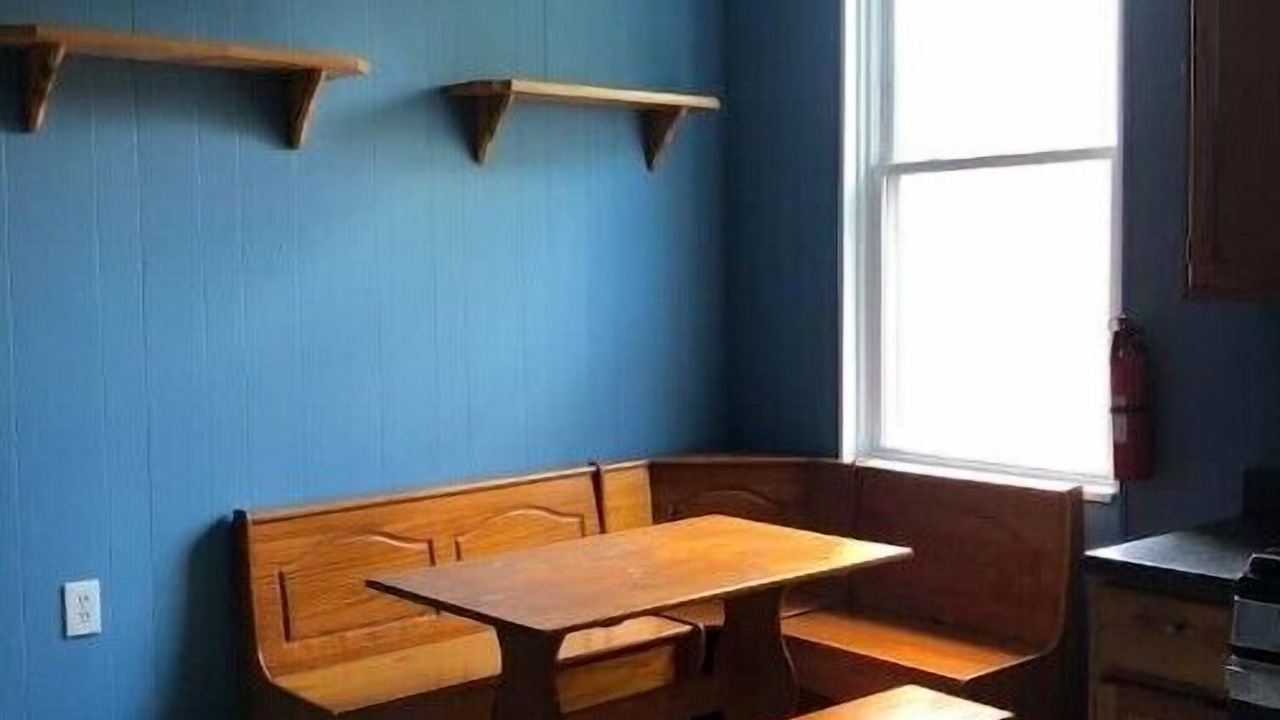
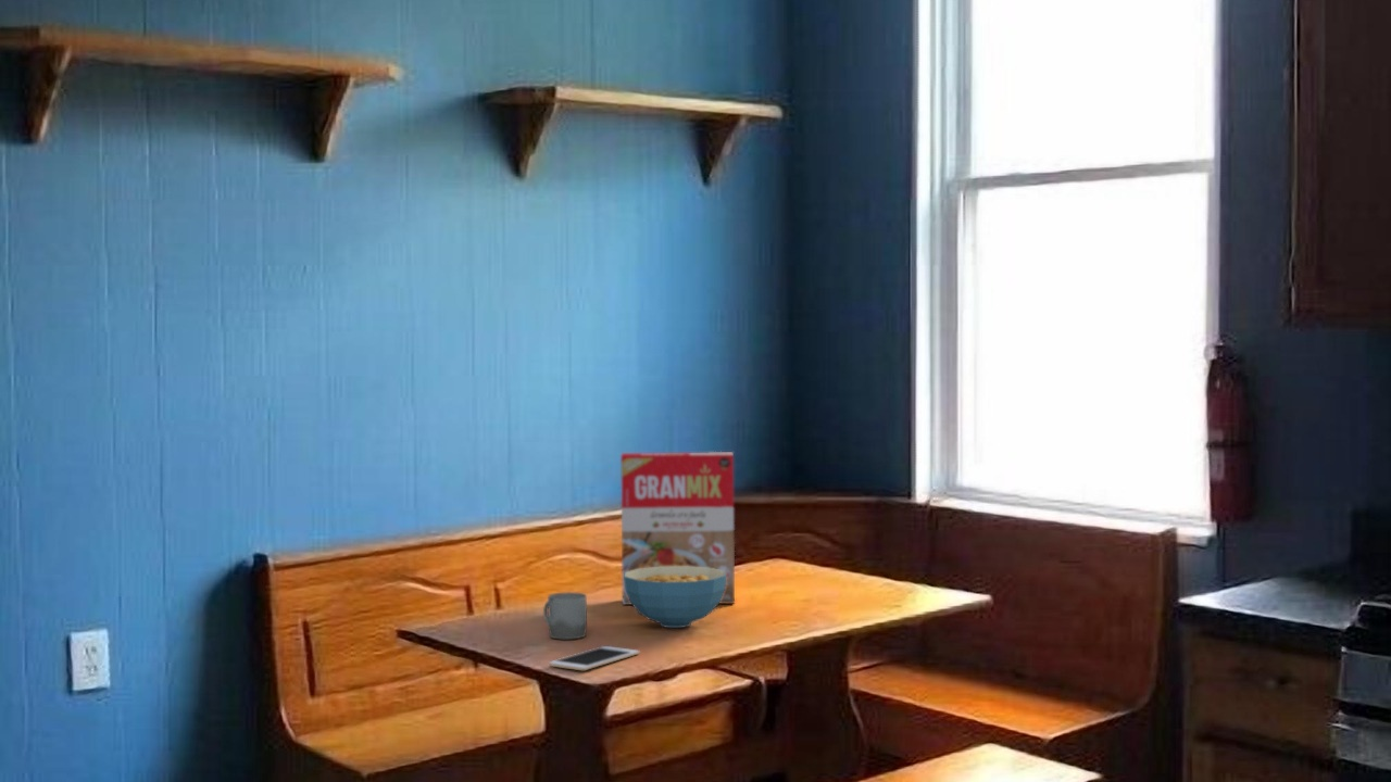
+ cereal box (677, 527)
+ cell phone (594, 657)
+ cup (562, 614)
+ cereal bowl (675, 598)
